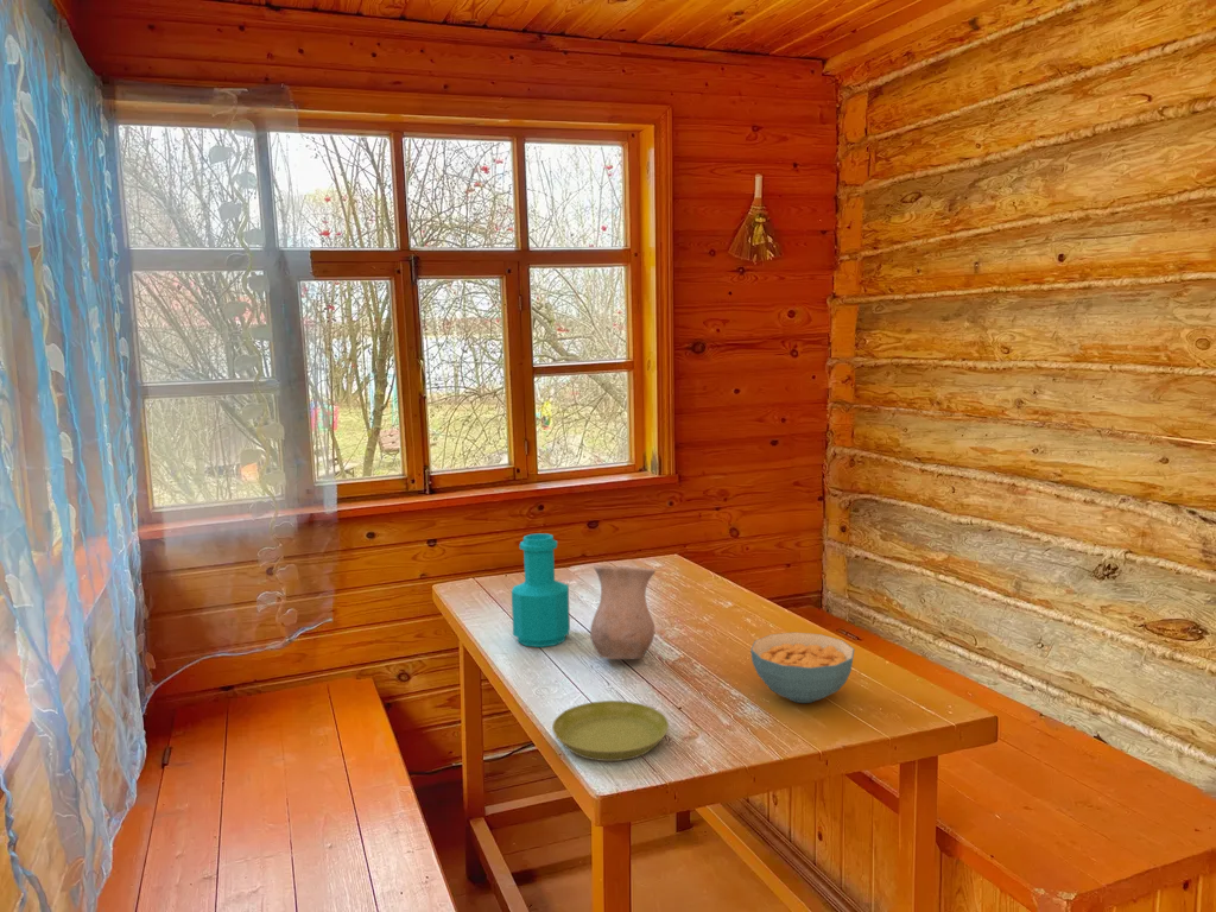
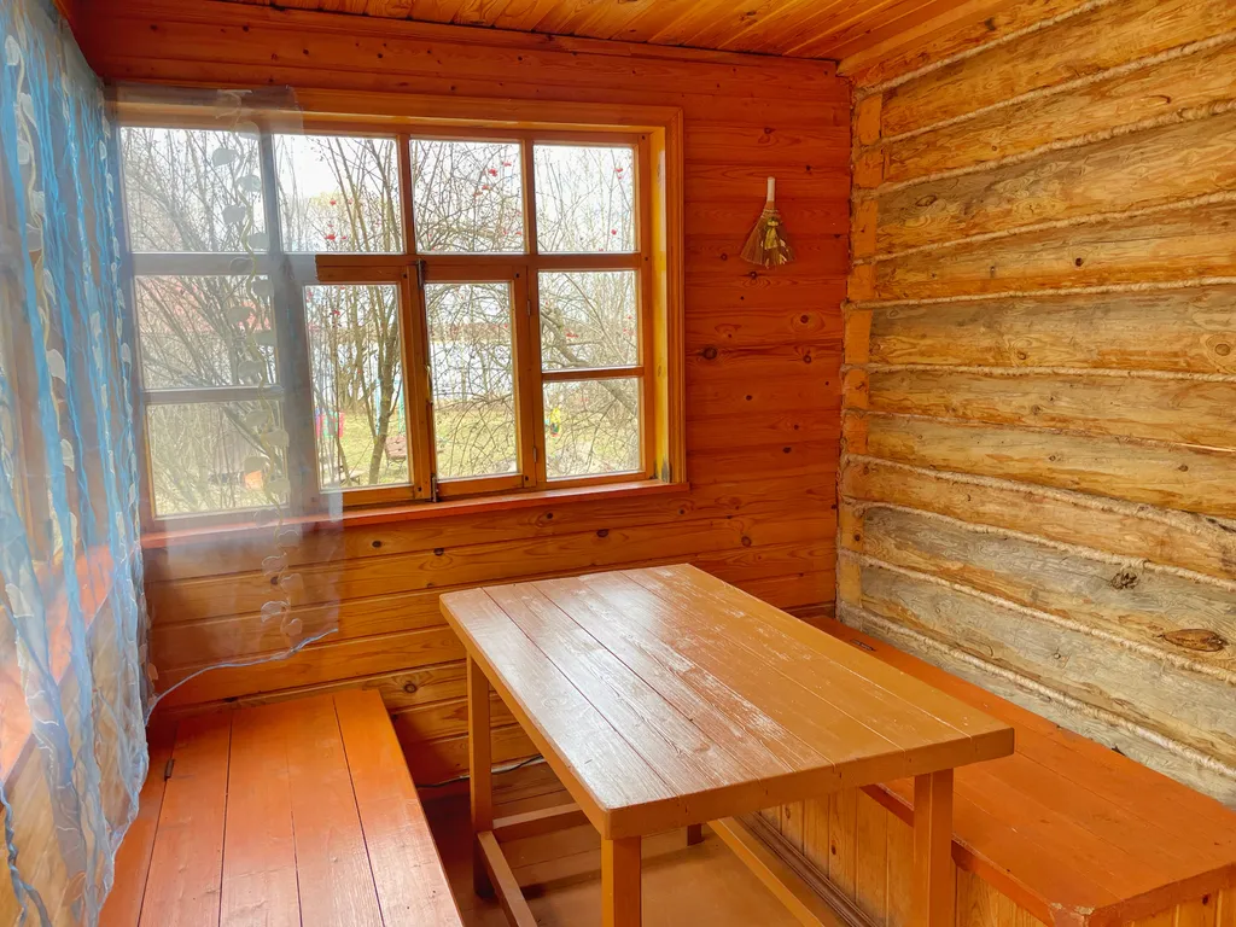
- saucer (610, 732)
- cereal bowl (802, 672)
- vase (622, 609)
- bottle (539, 588)
